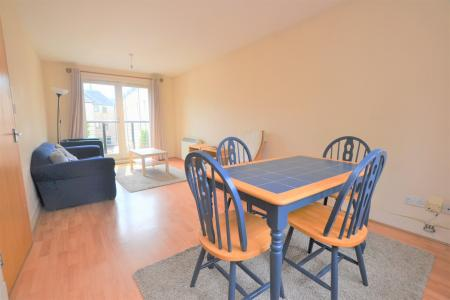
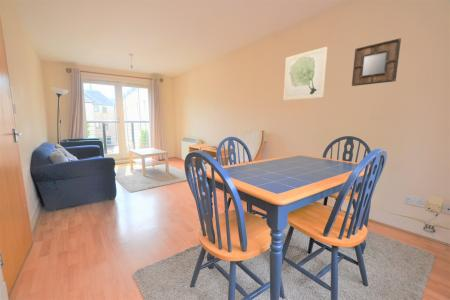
+ wall art (303, 76)
+ home mirror (374, 64)
